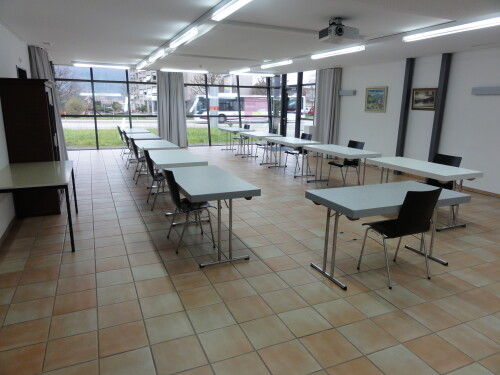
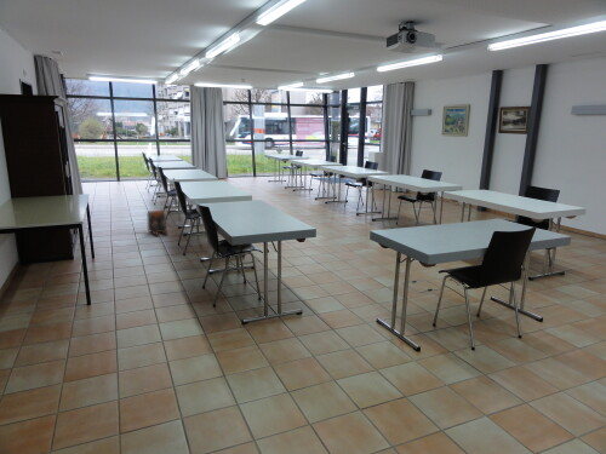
+ backpack (156, 222)
